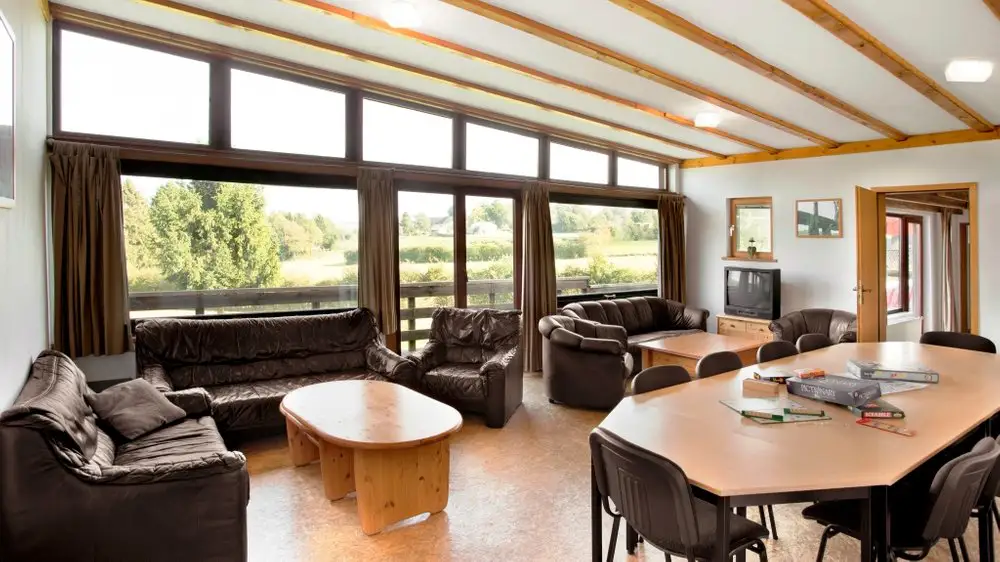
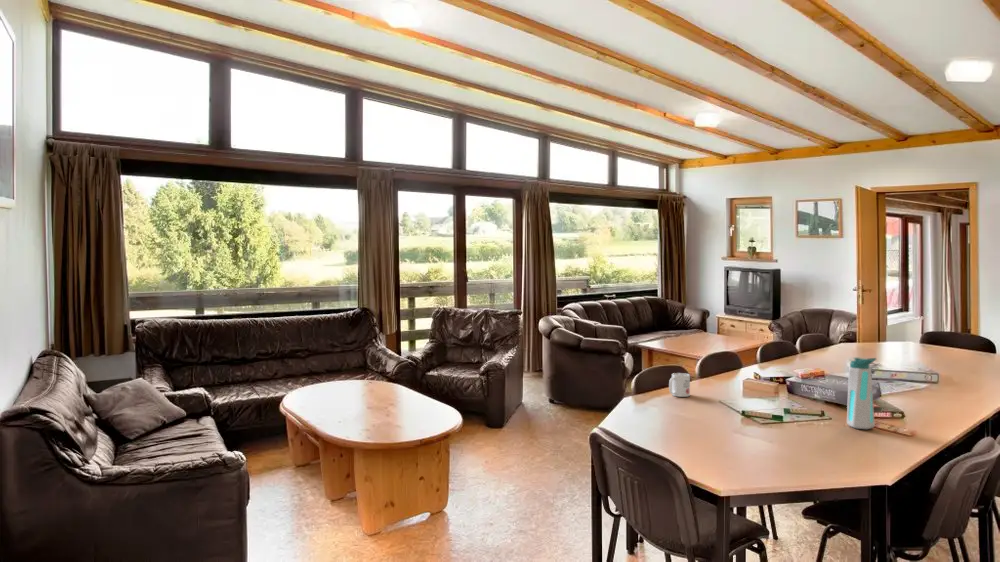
+ water bottle (862, 392)
+ mug (678, 385)
